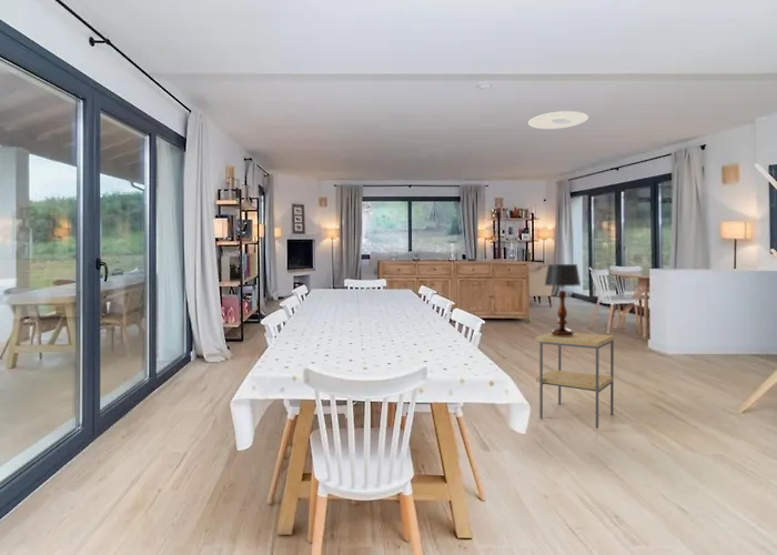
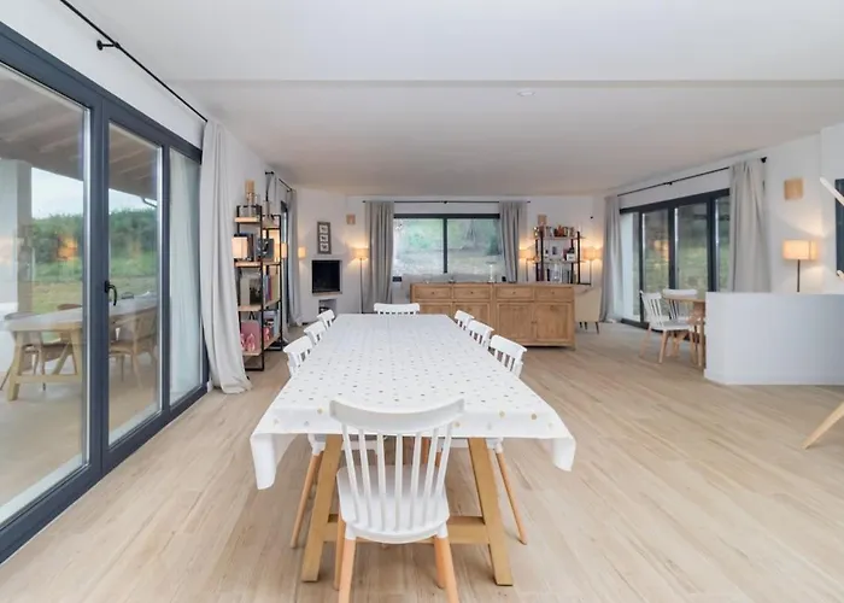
- ceiling light (557, 118)
- side table (574, 375)
- table lamp (562, 300)
